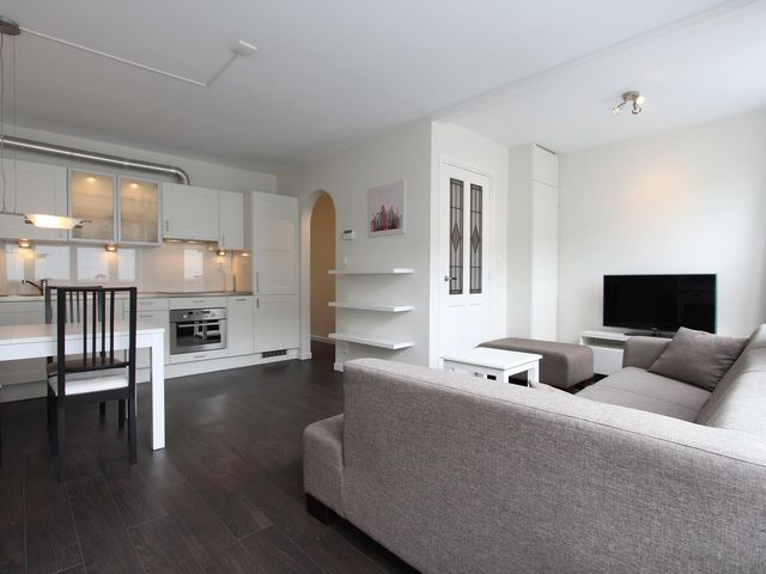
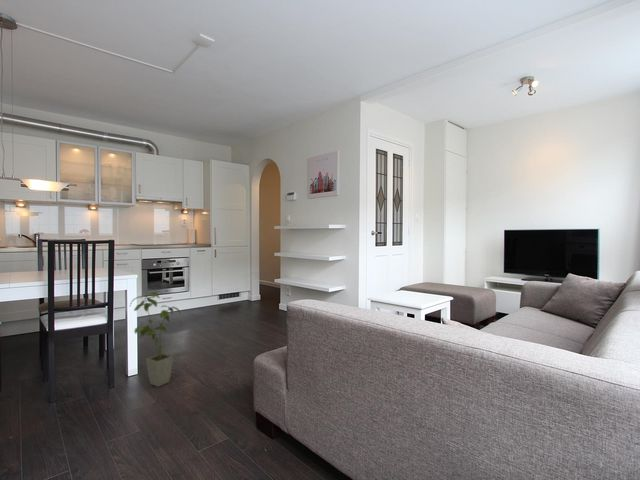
+ house plant (152, 339)
